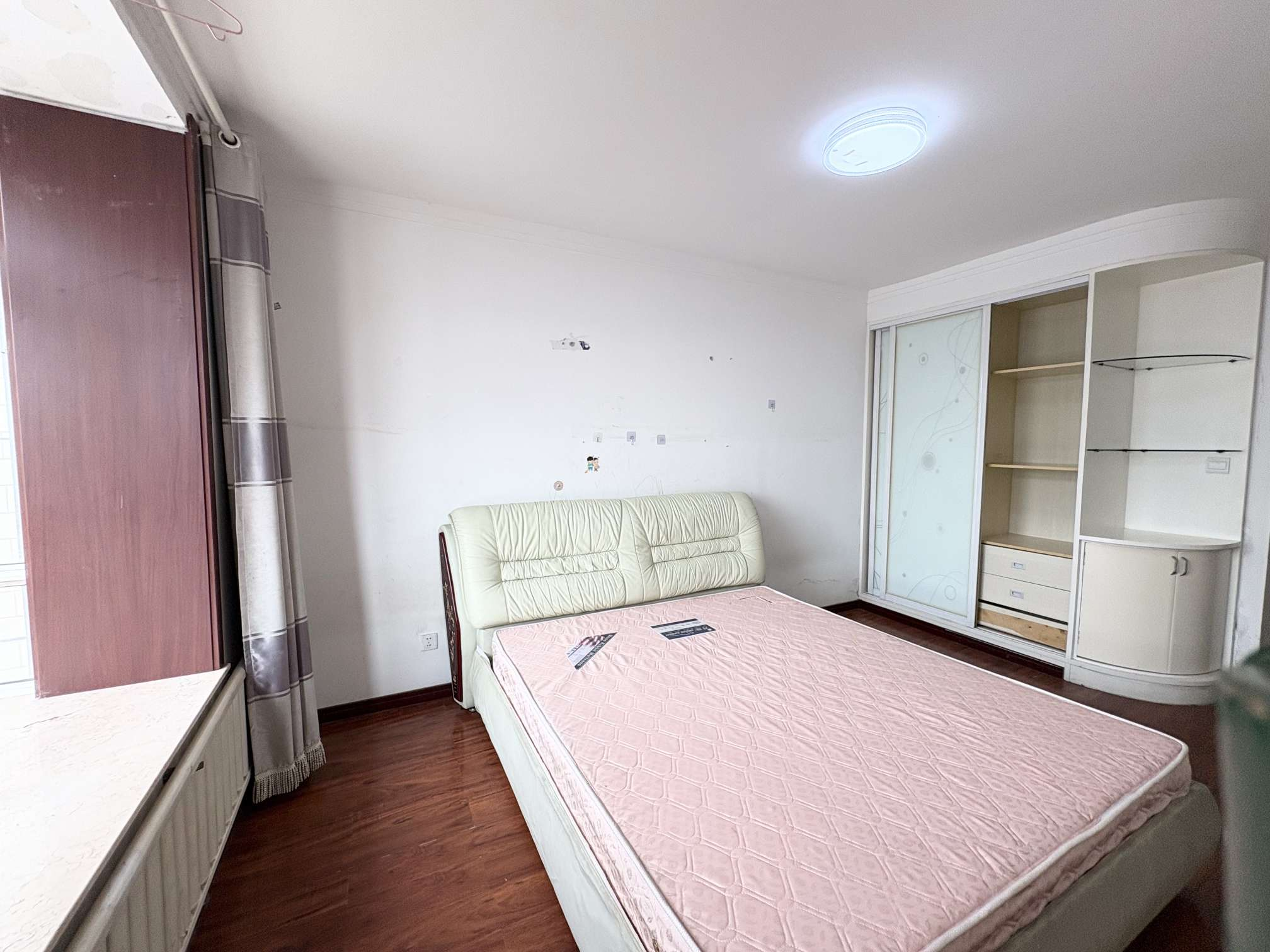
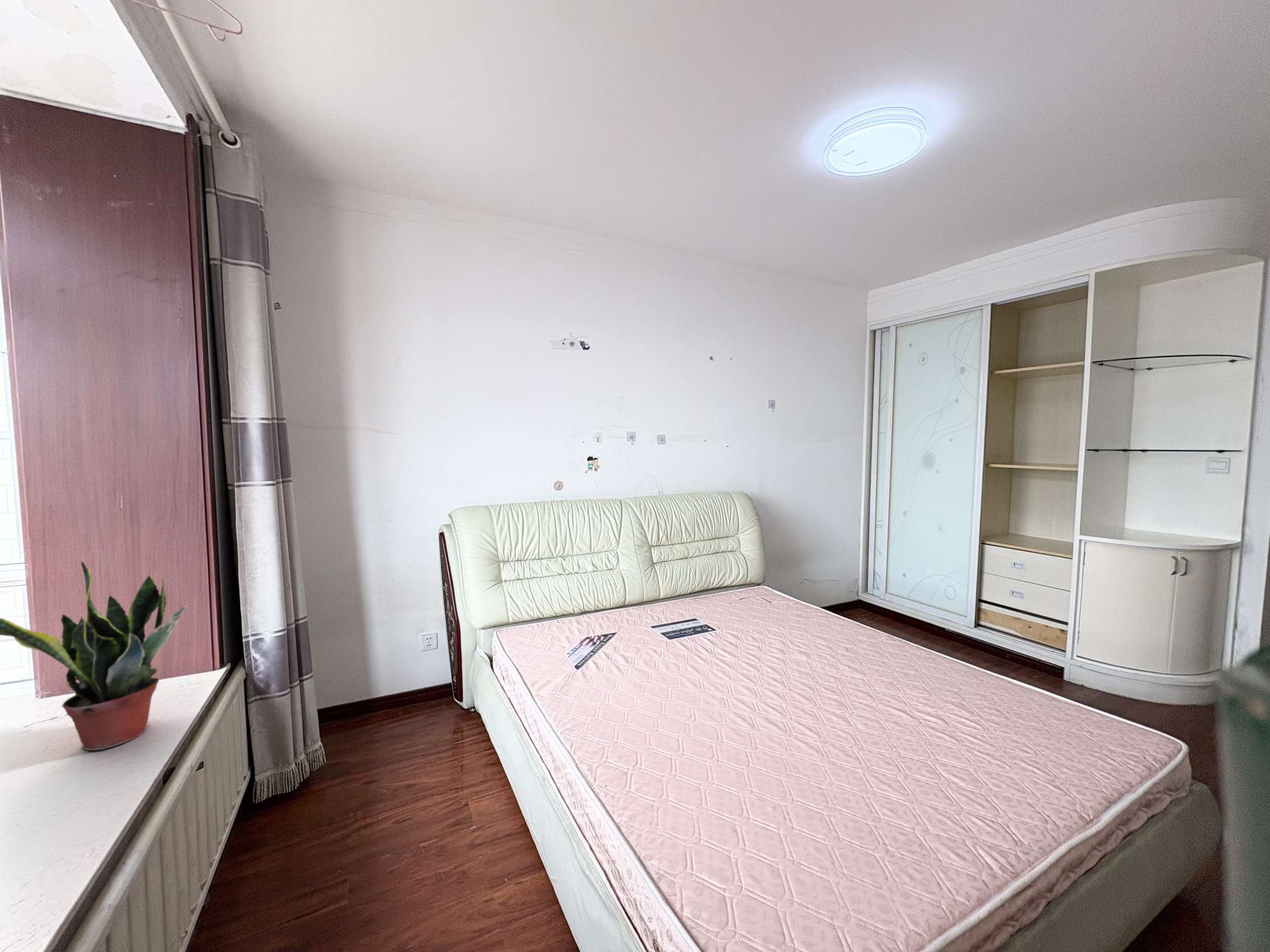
+ potted plant (96, 655)
